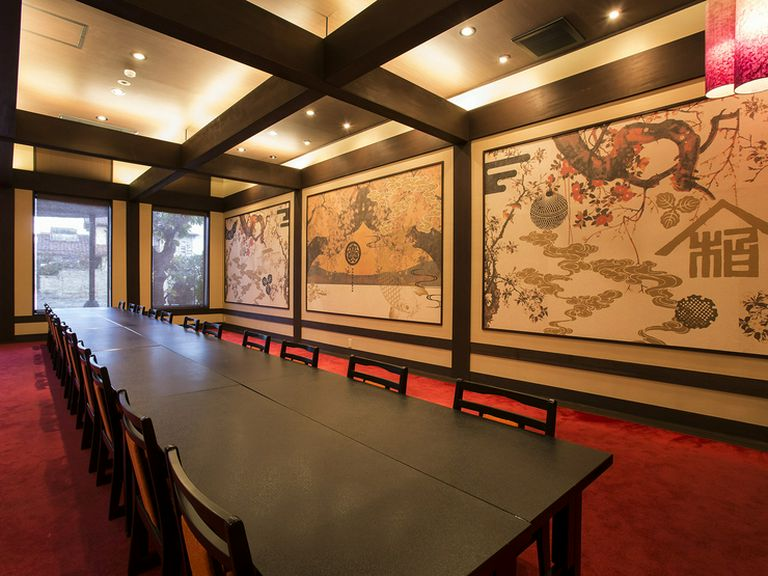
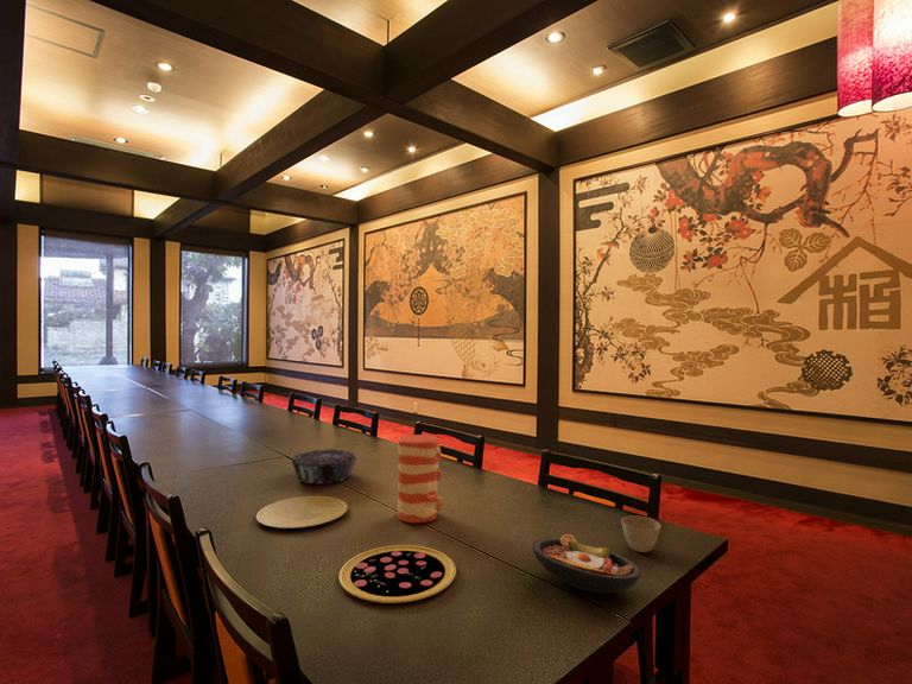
+ plate (303, 512)
+ flower pot (640, 536)
+ decorative bowl (323, 467)
+ vase (420, 476)
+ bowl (583, 568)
+ pizza (398, 571)
